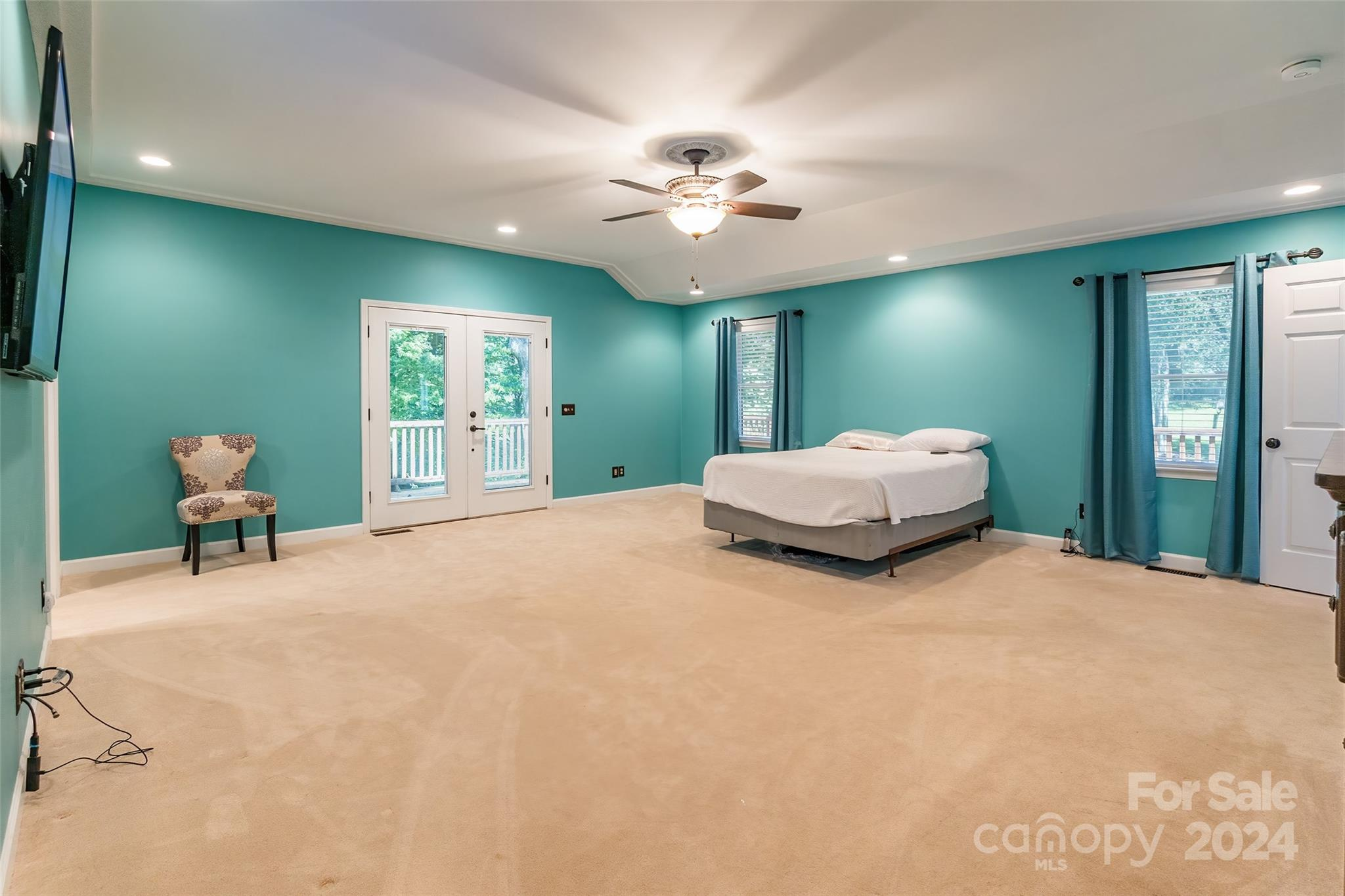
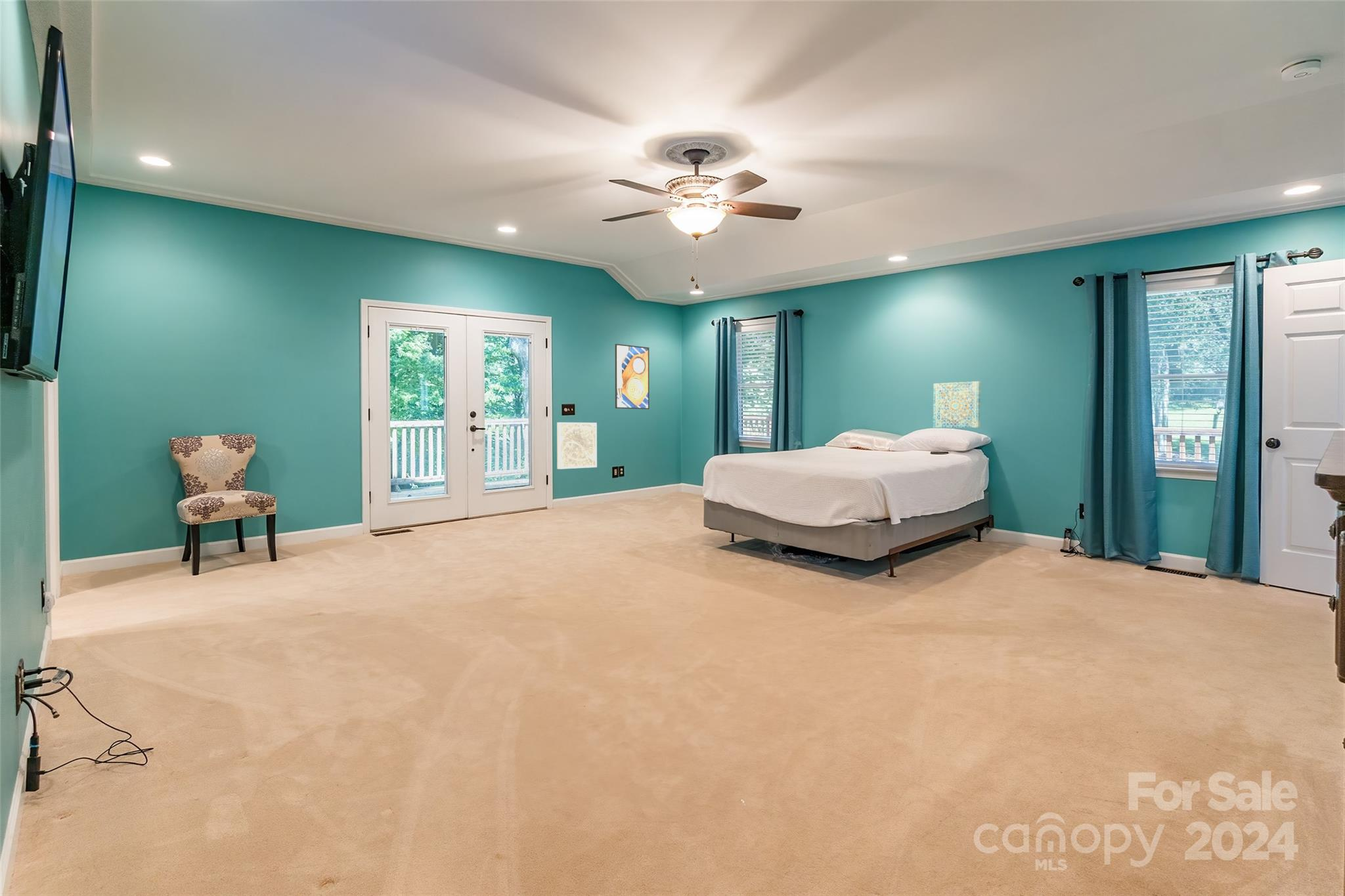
+ wall art (956, 405)
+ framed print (632, 377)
+ wall art (577, 445)
